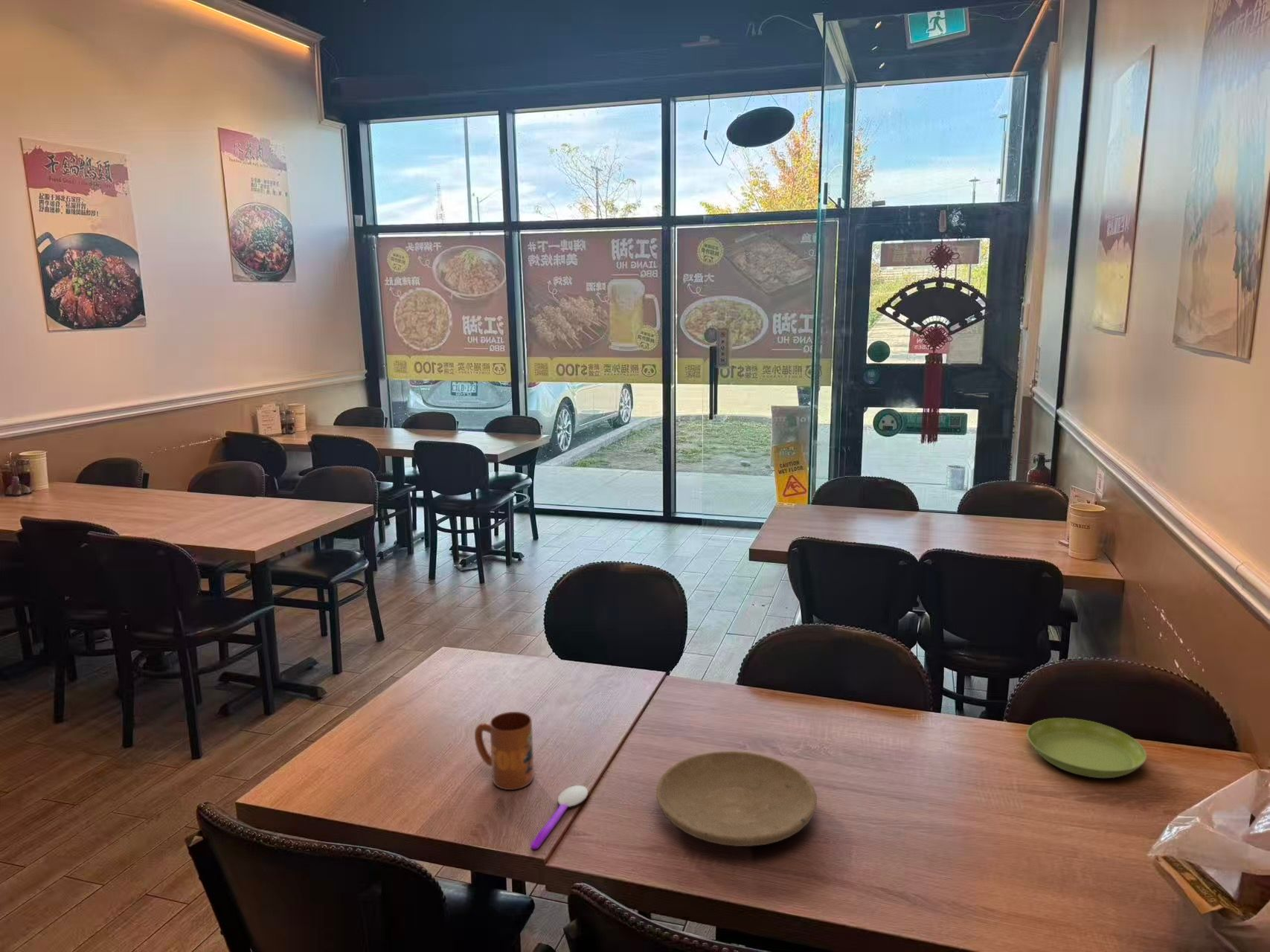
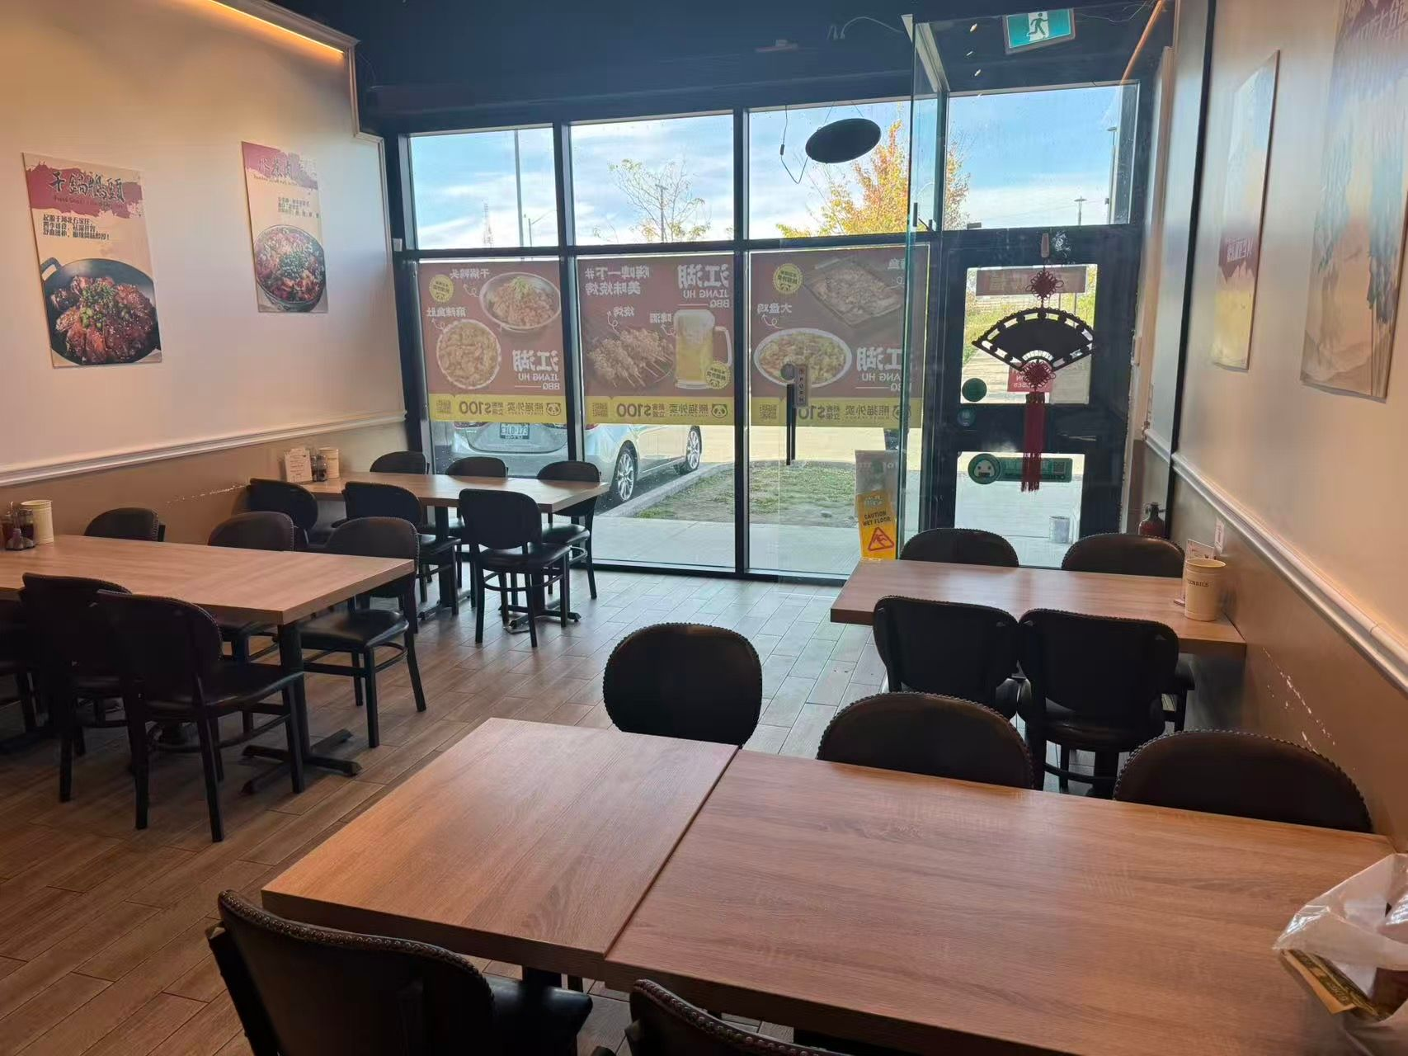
- plate (735, 802)
- spoon (559, 813)
- saucer (1084, 750)
- mug (502, 748)
